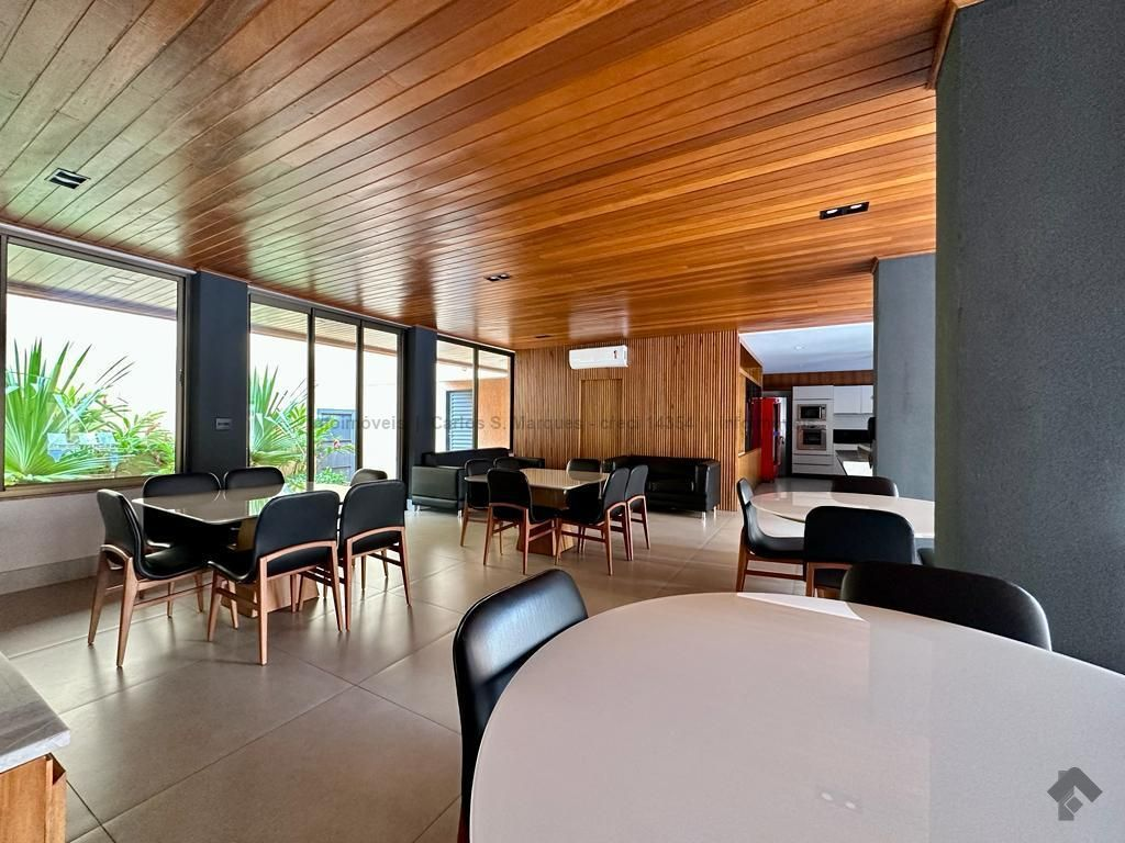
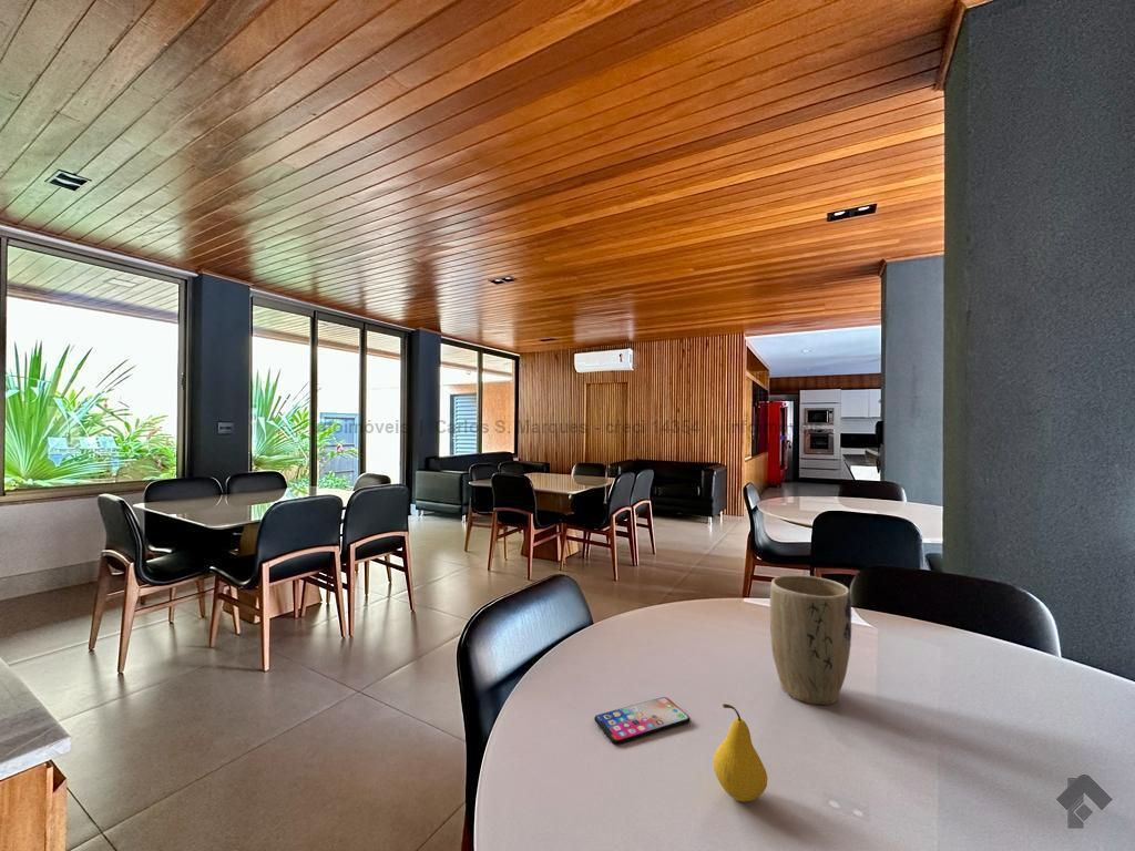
+ smartphone (642, 718)
+ fruit (739, 747)
+ plant pot (809, 637)
